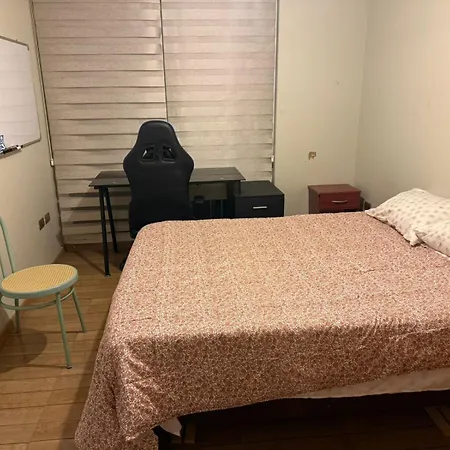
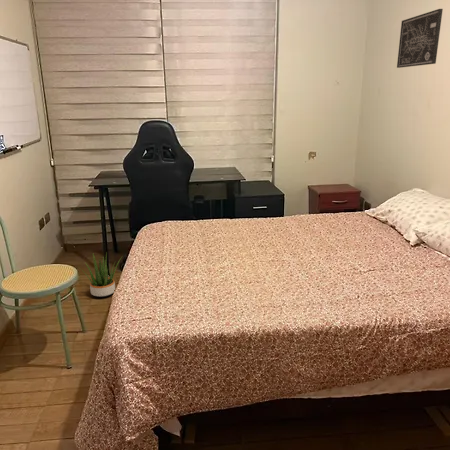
+ wall art (417, 40)
+ potted plant (101, 274)
